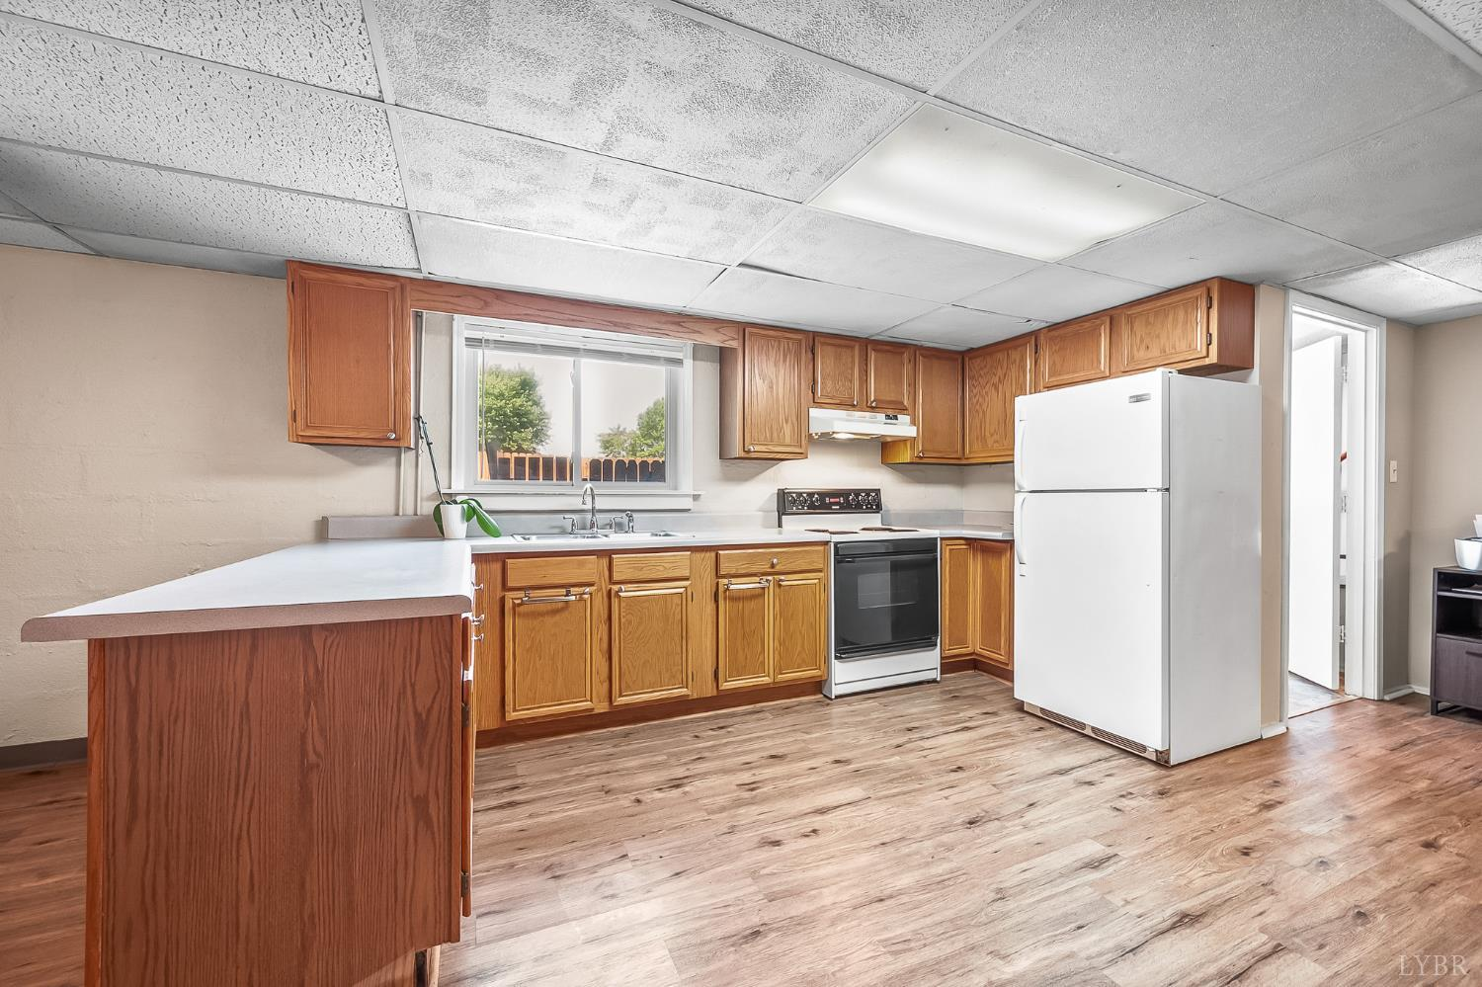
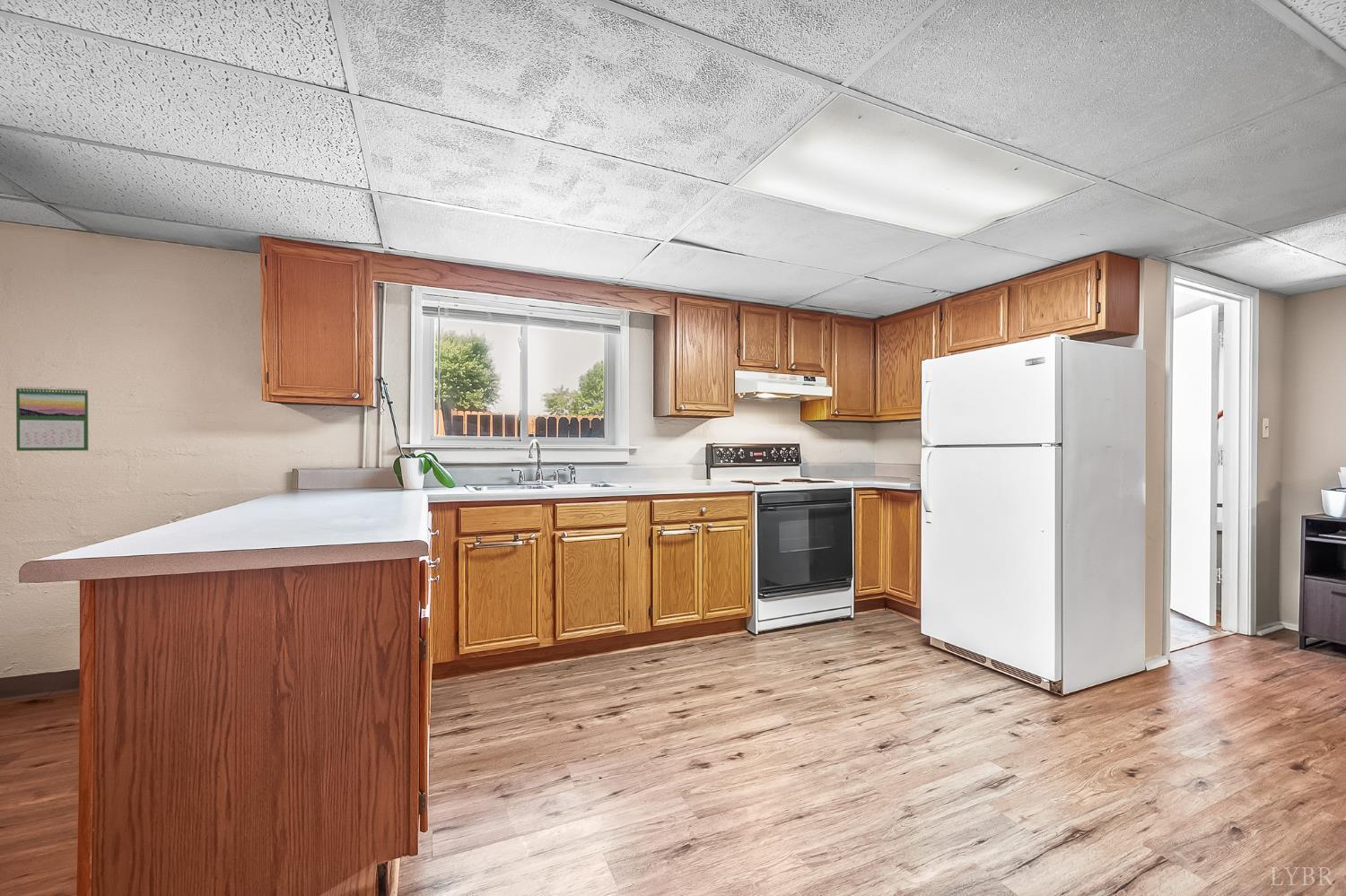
+ calendar (53, 418)
